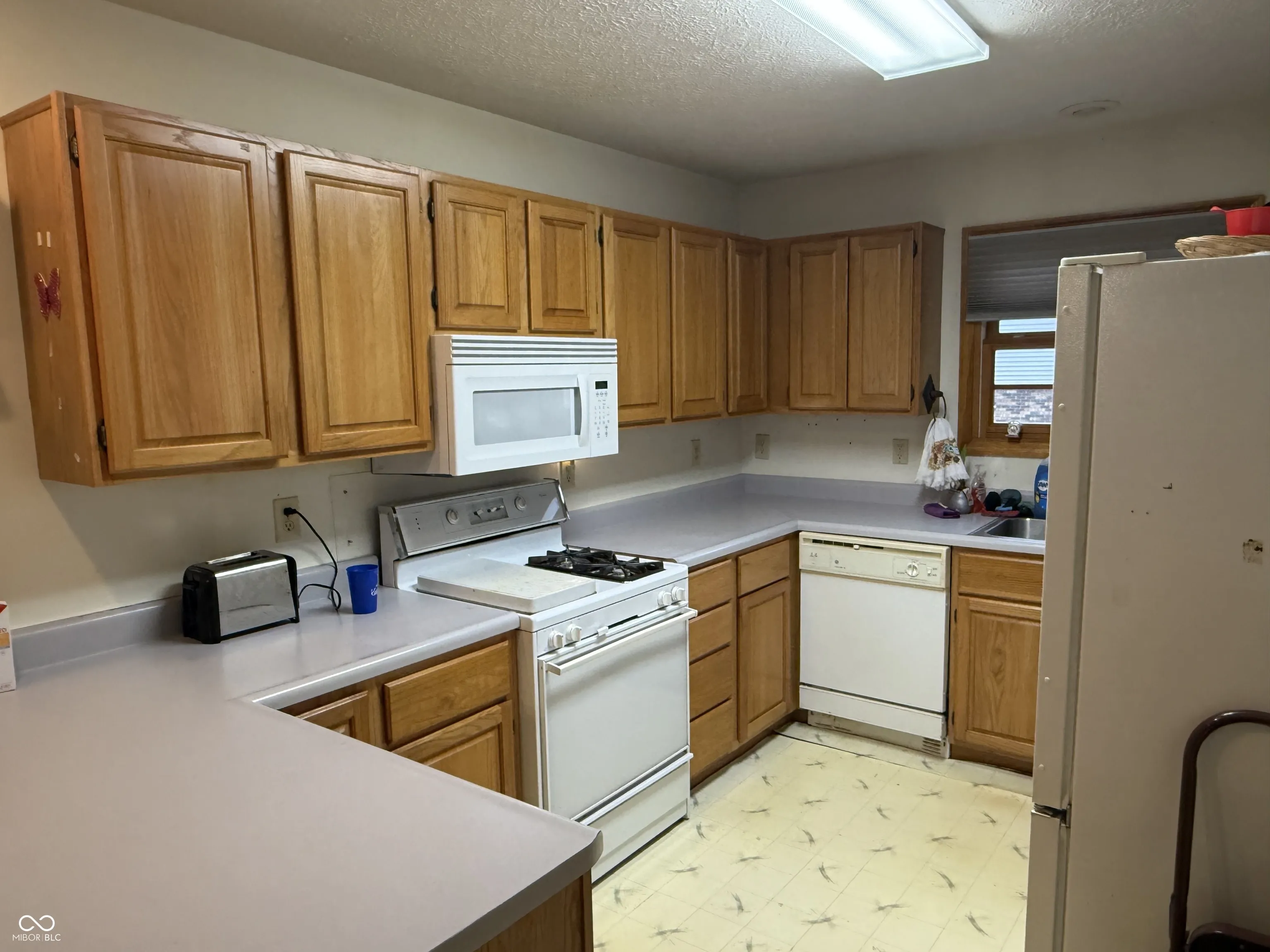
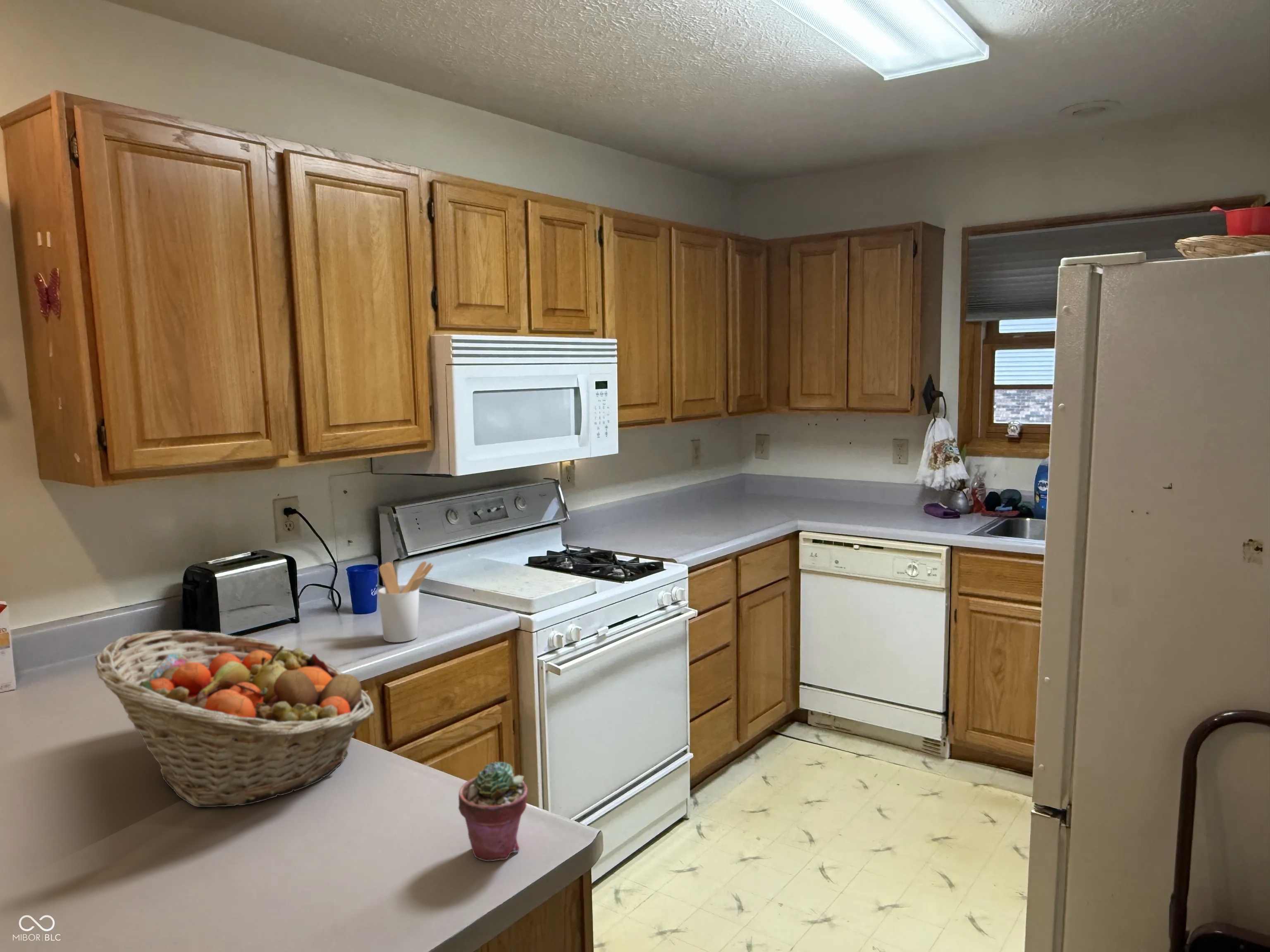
+ potted succulent (494, 807)
+ utensil holder (408, 599)
+ fruit basket (242, 699)
